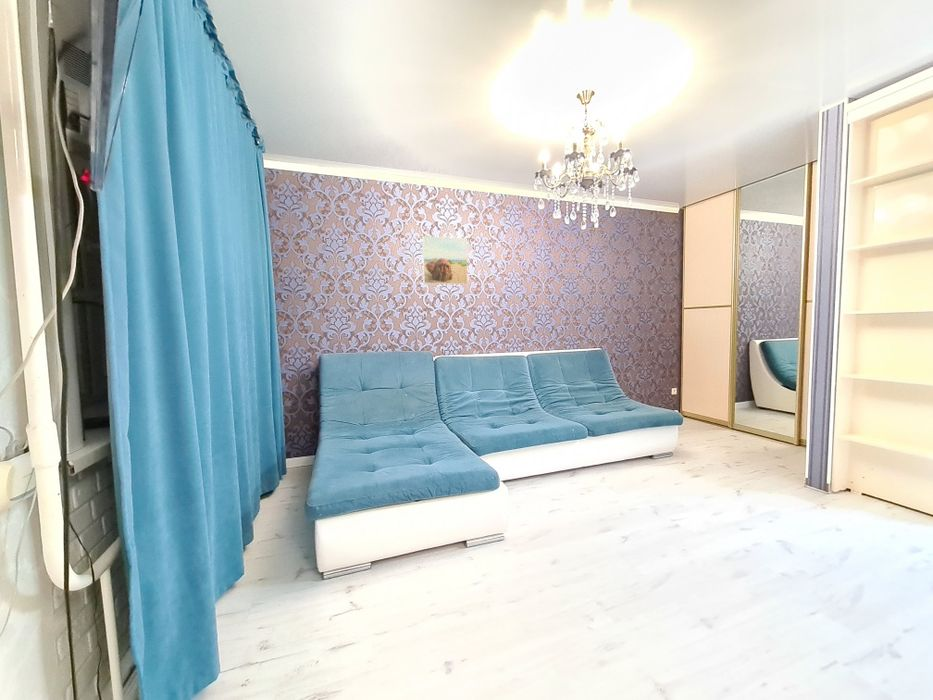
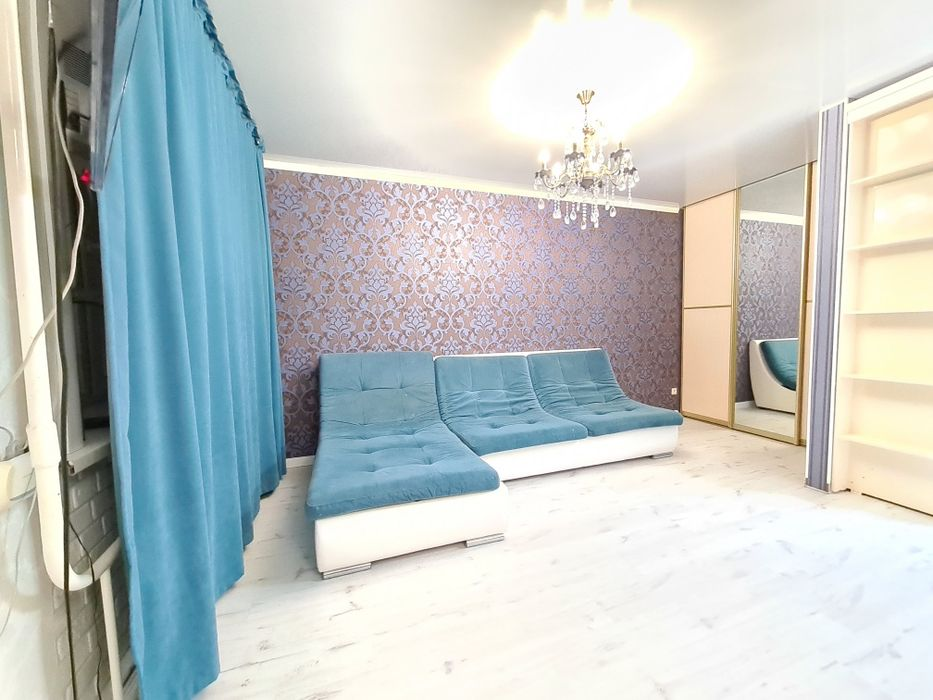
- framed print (445, 260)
